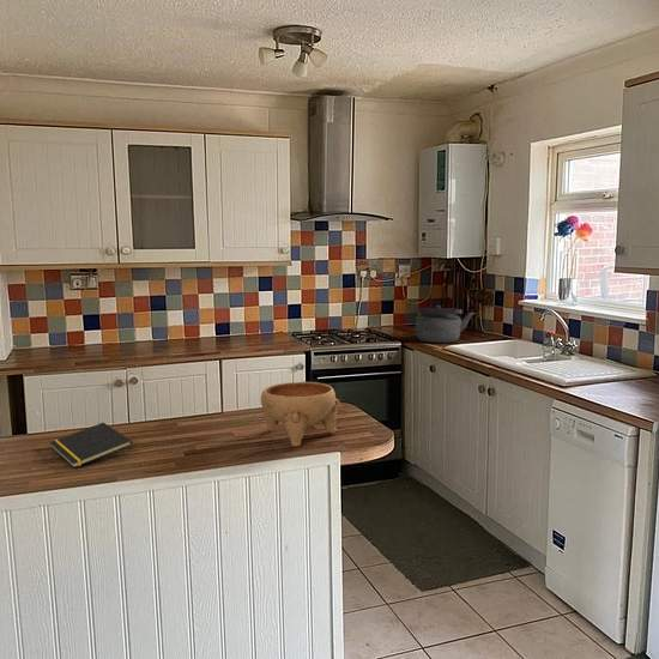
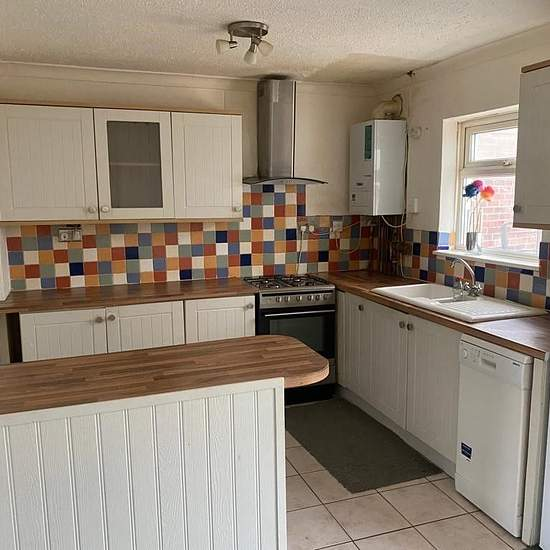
- kettle (439, 322)
- notepad (90, 443)
- bowl (302, 412)
